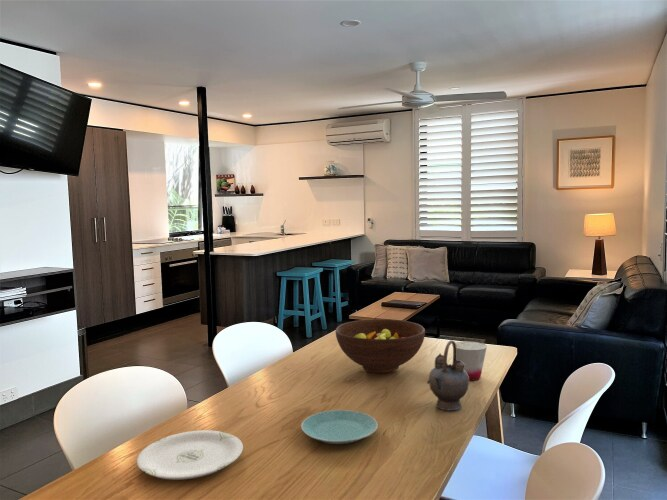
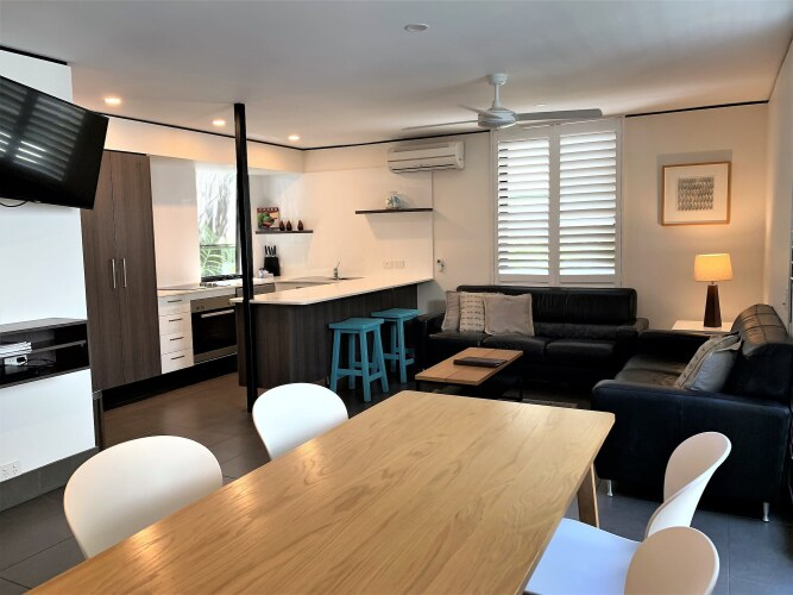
- teapot (446, 374)
- plate (191, 455)
- cup (469, 361)
- plate (339, 428)
- fruit bowl (380, 348)
